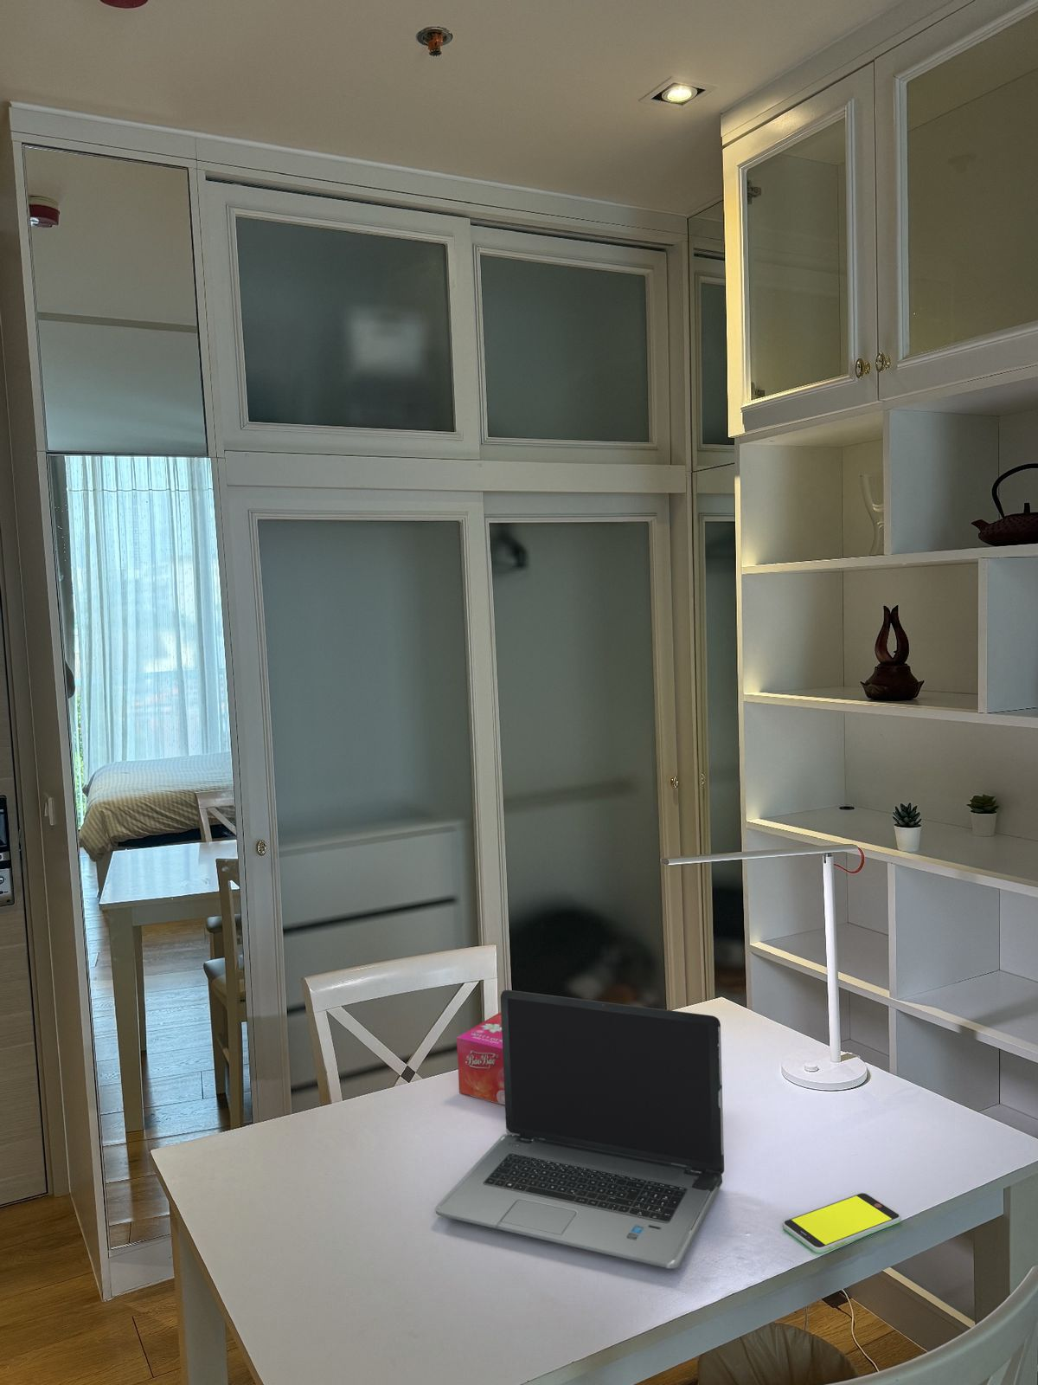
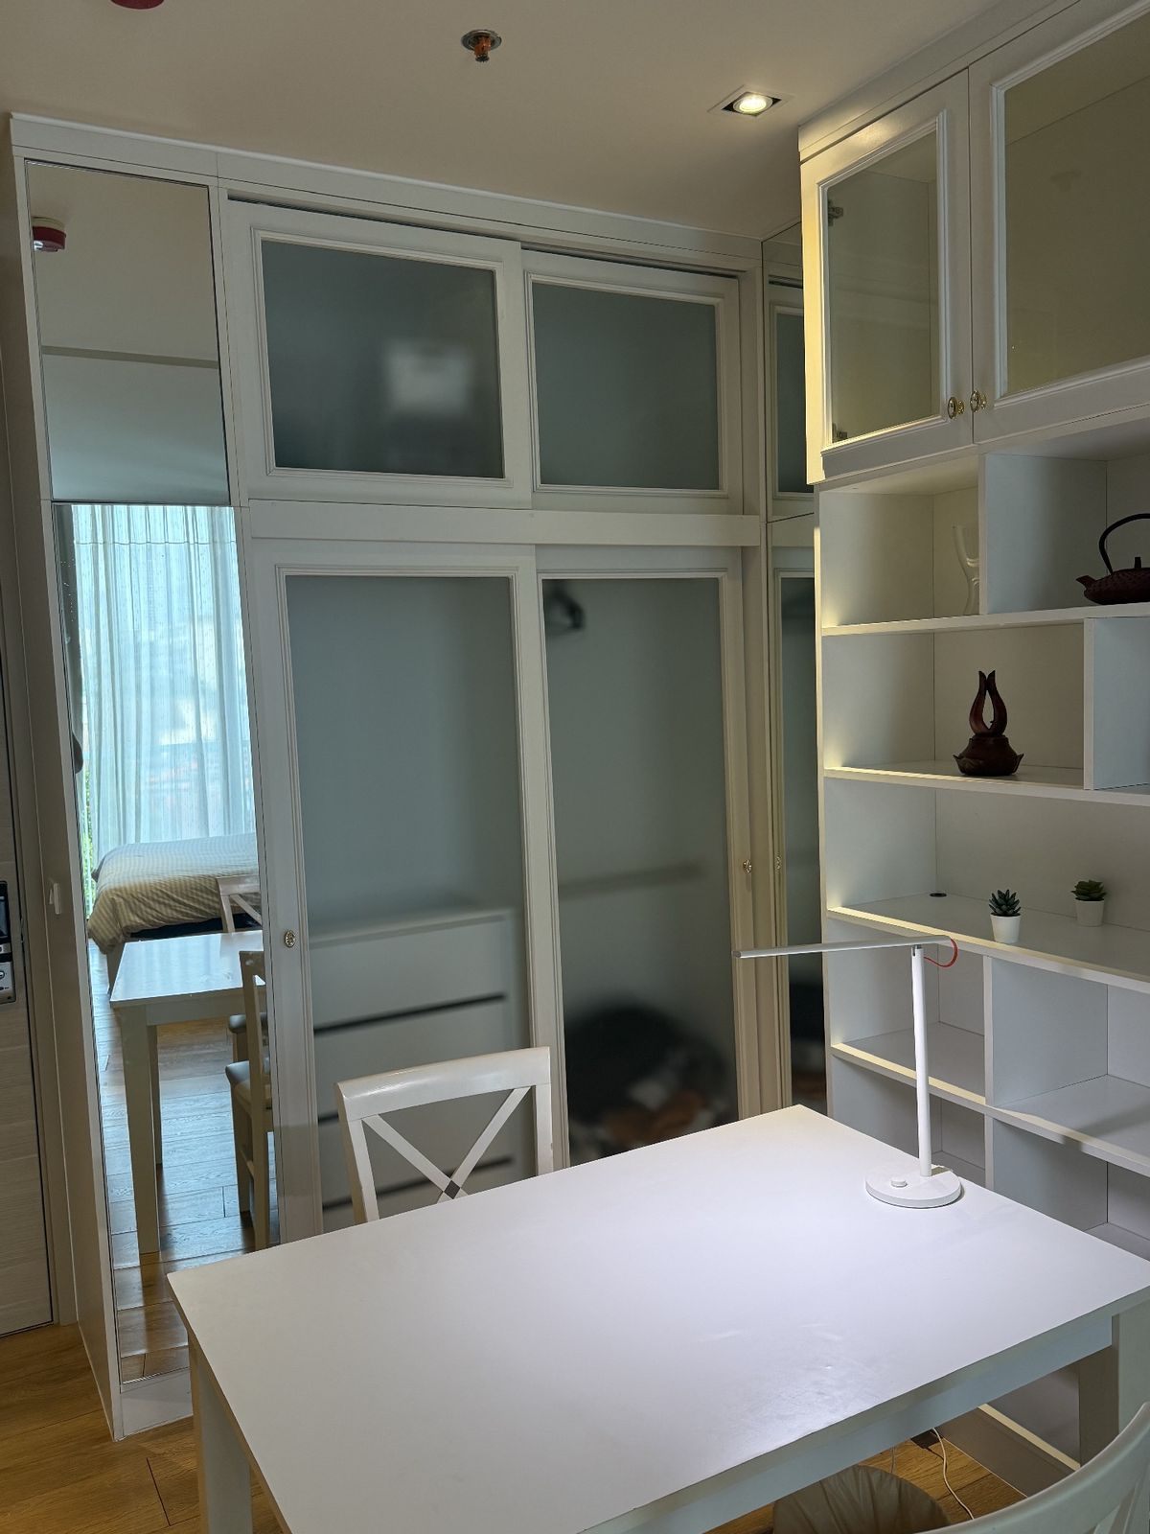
- smartphone (842, 1221)
- laptop computer (579, 1119)
- tissue box (503, 1065)
